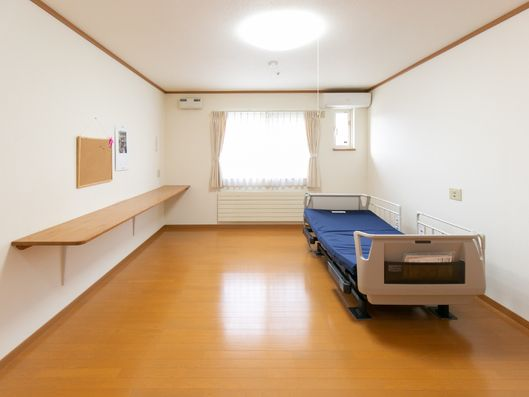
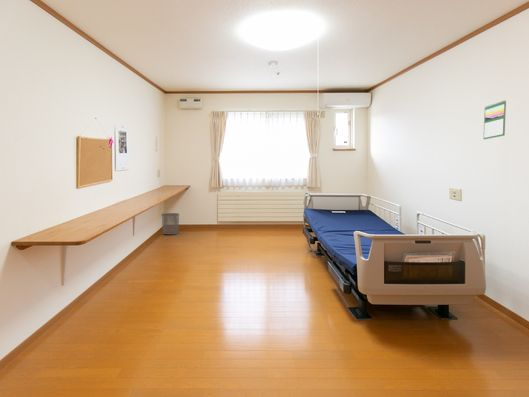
+ calendar (494, 120)
+ waste bin (170, 223)
